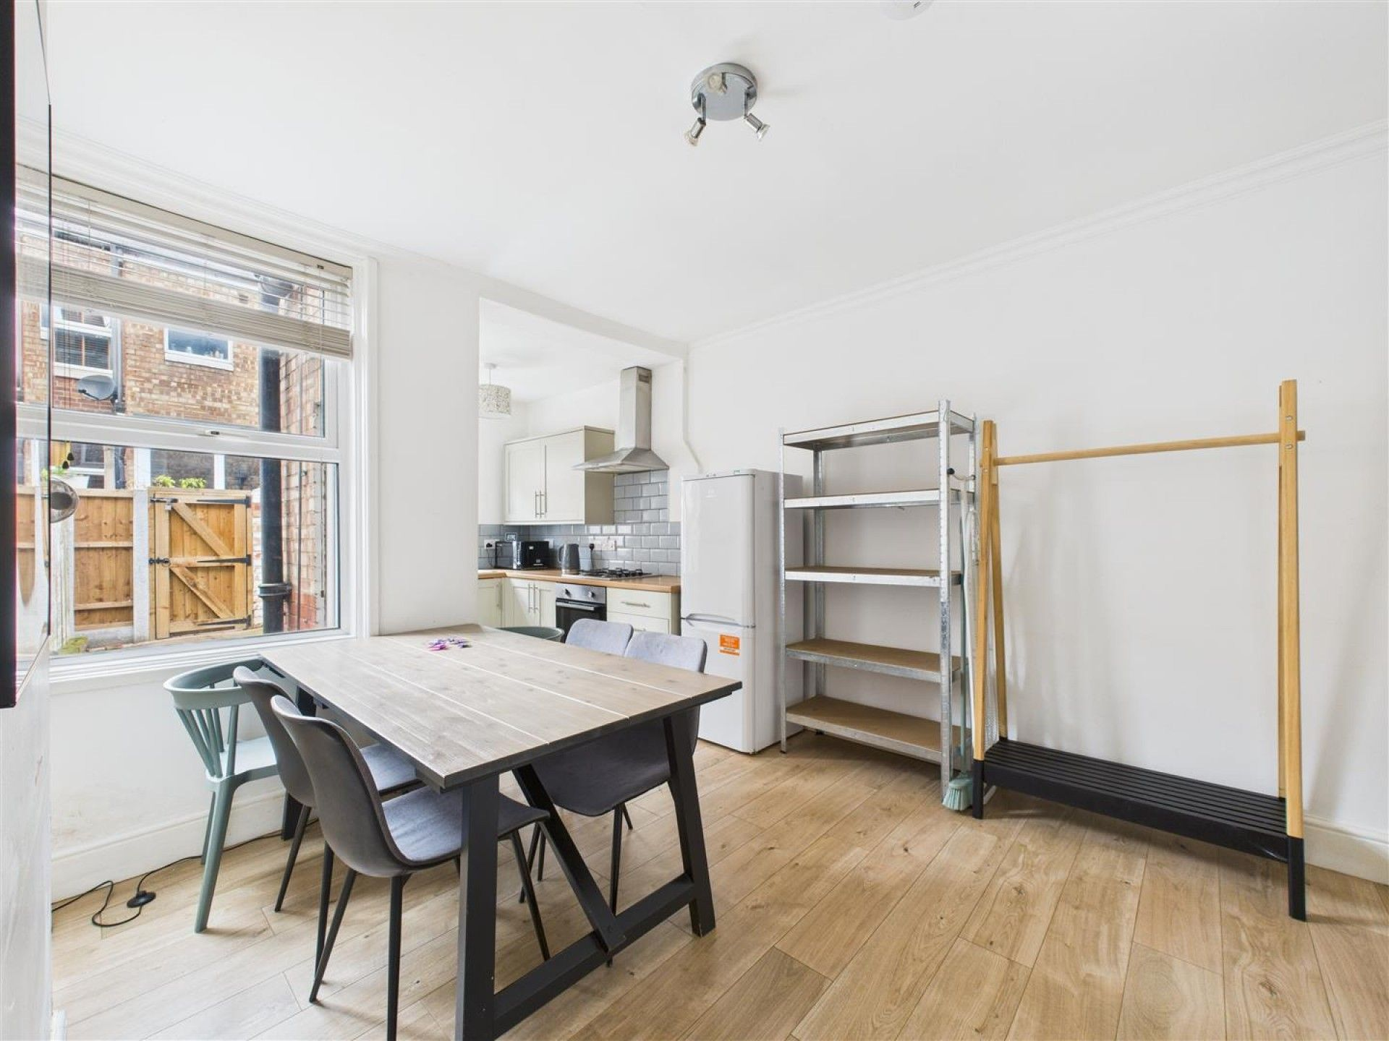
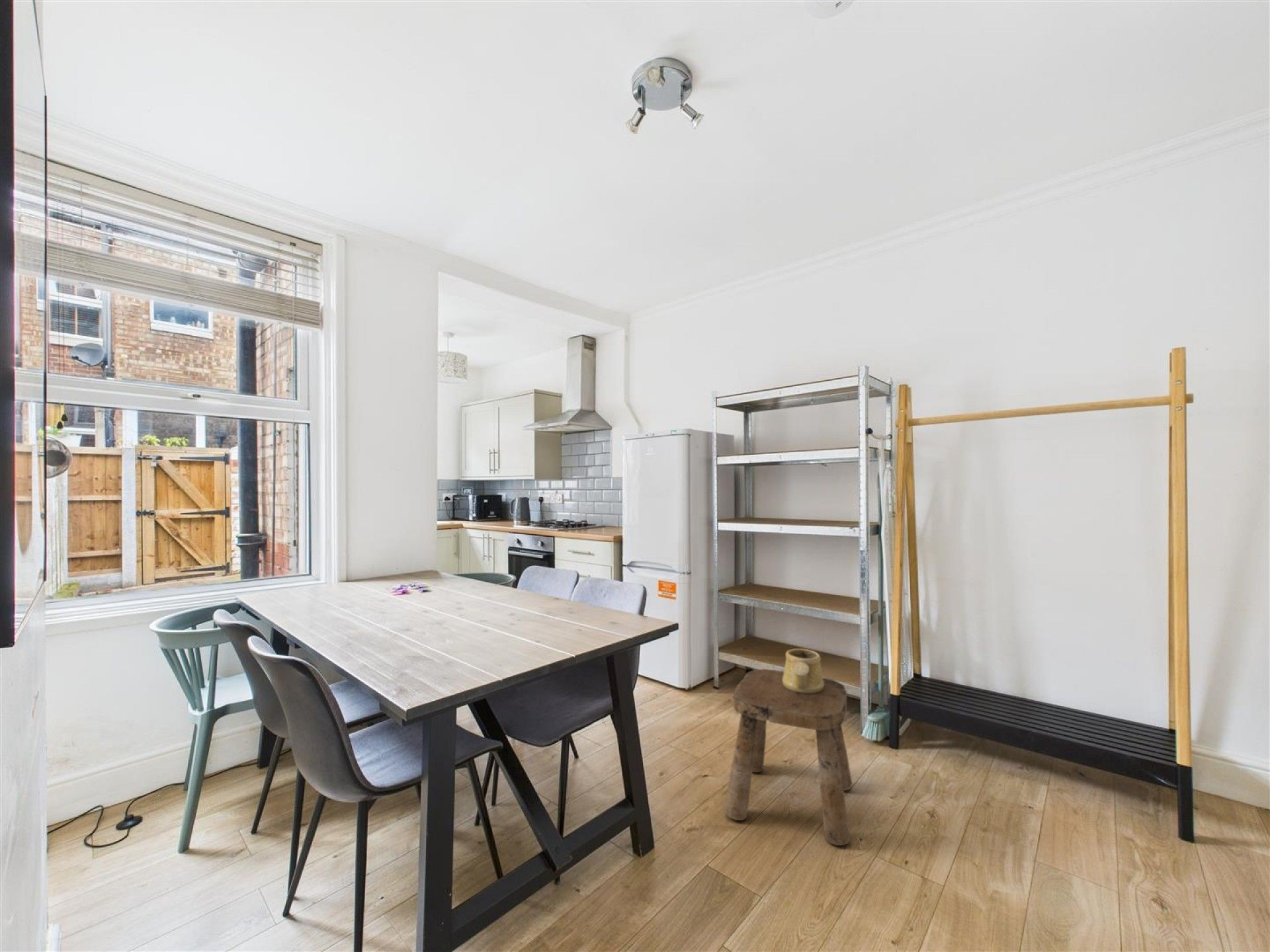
+ watering can (802, 670)
+ stool (793, 726)
